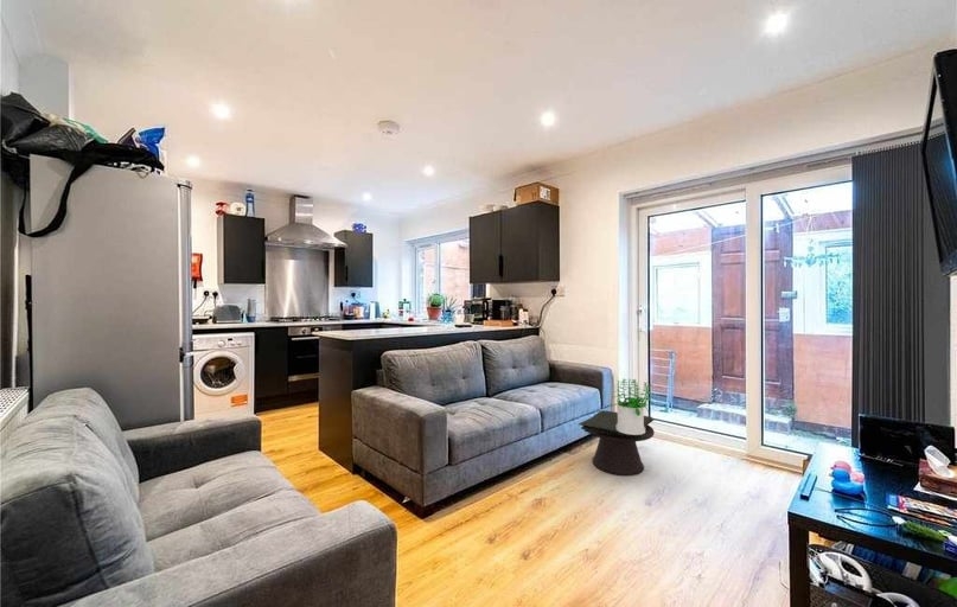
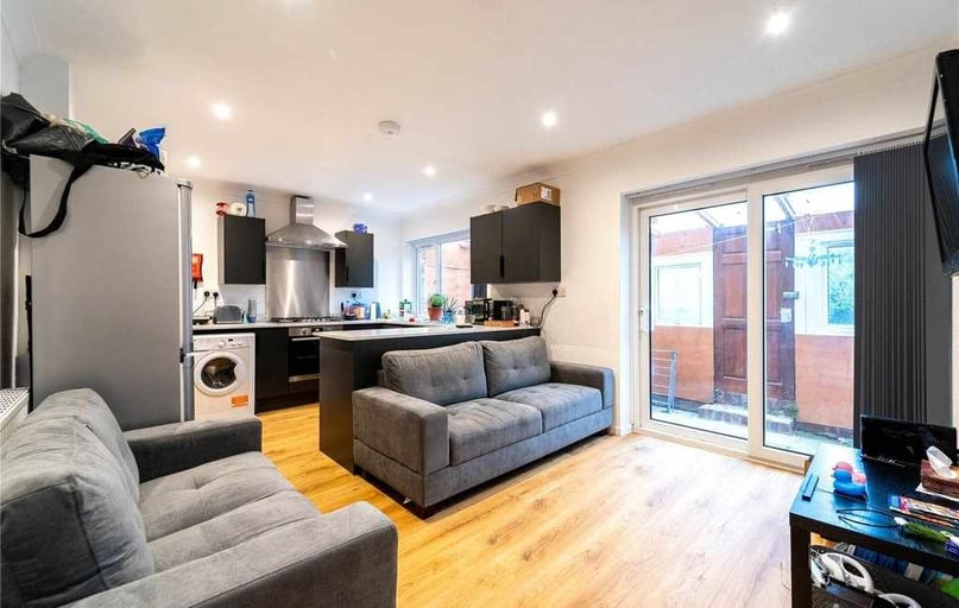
- potted plant (632, 408)
- side table (617, 442)
